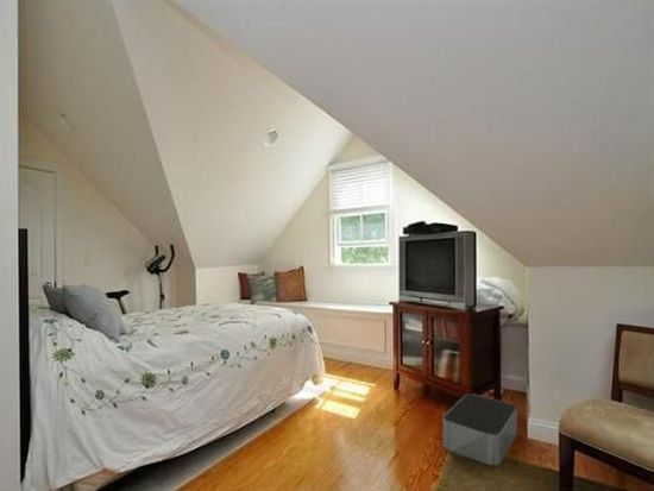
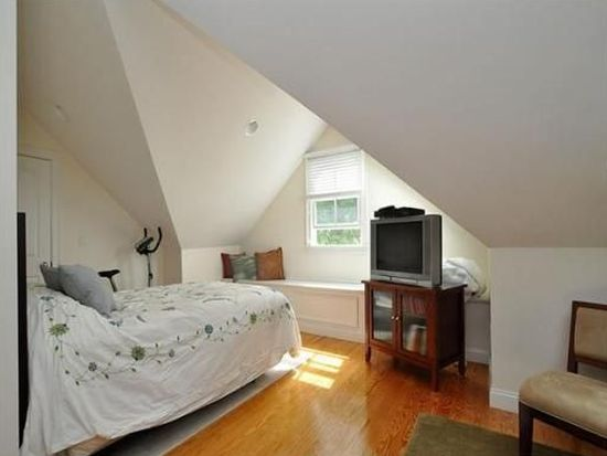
- storage bin (480, 426)
